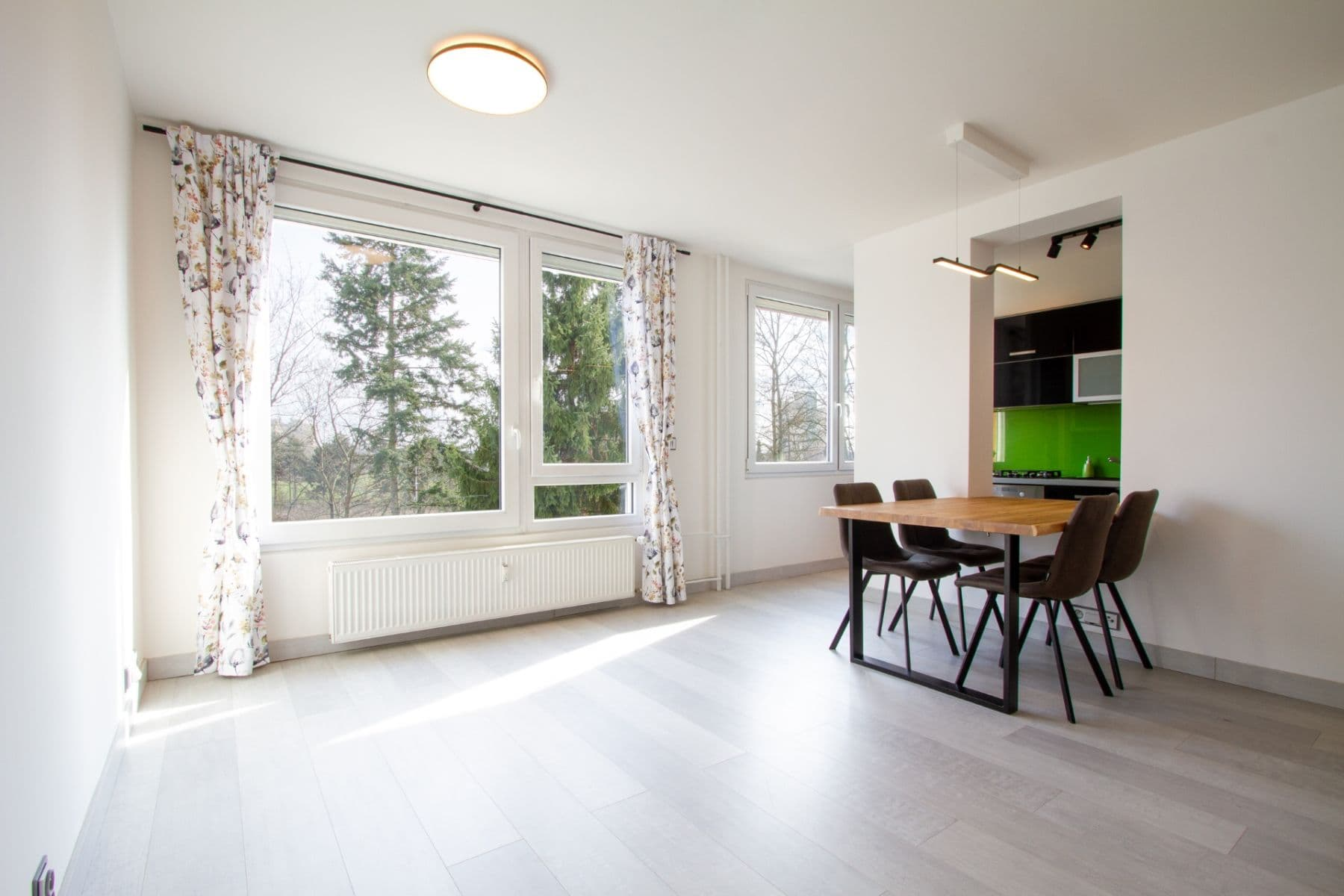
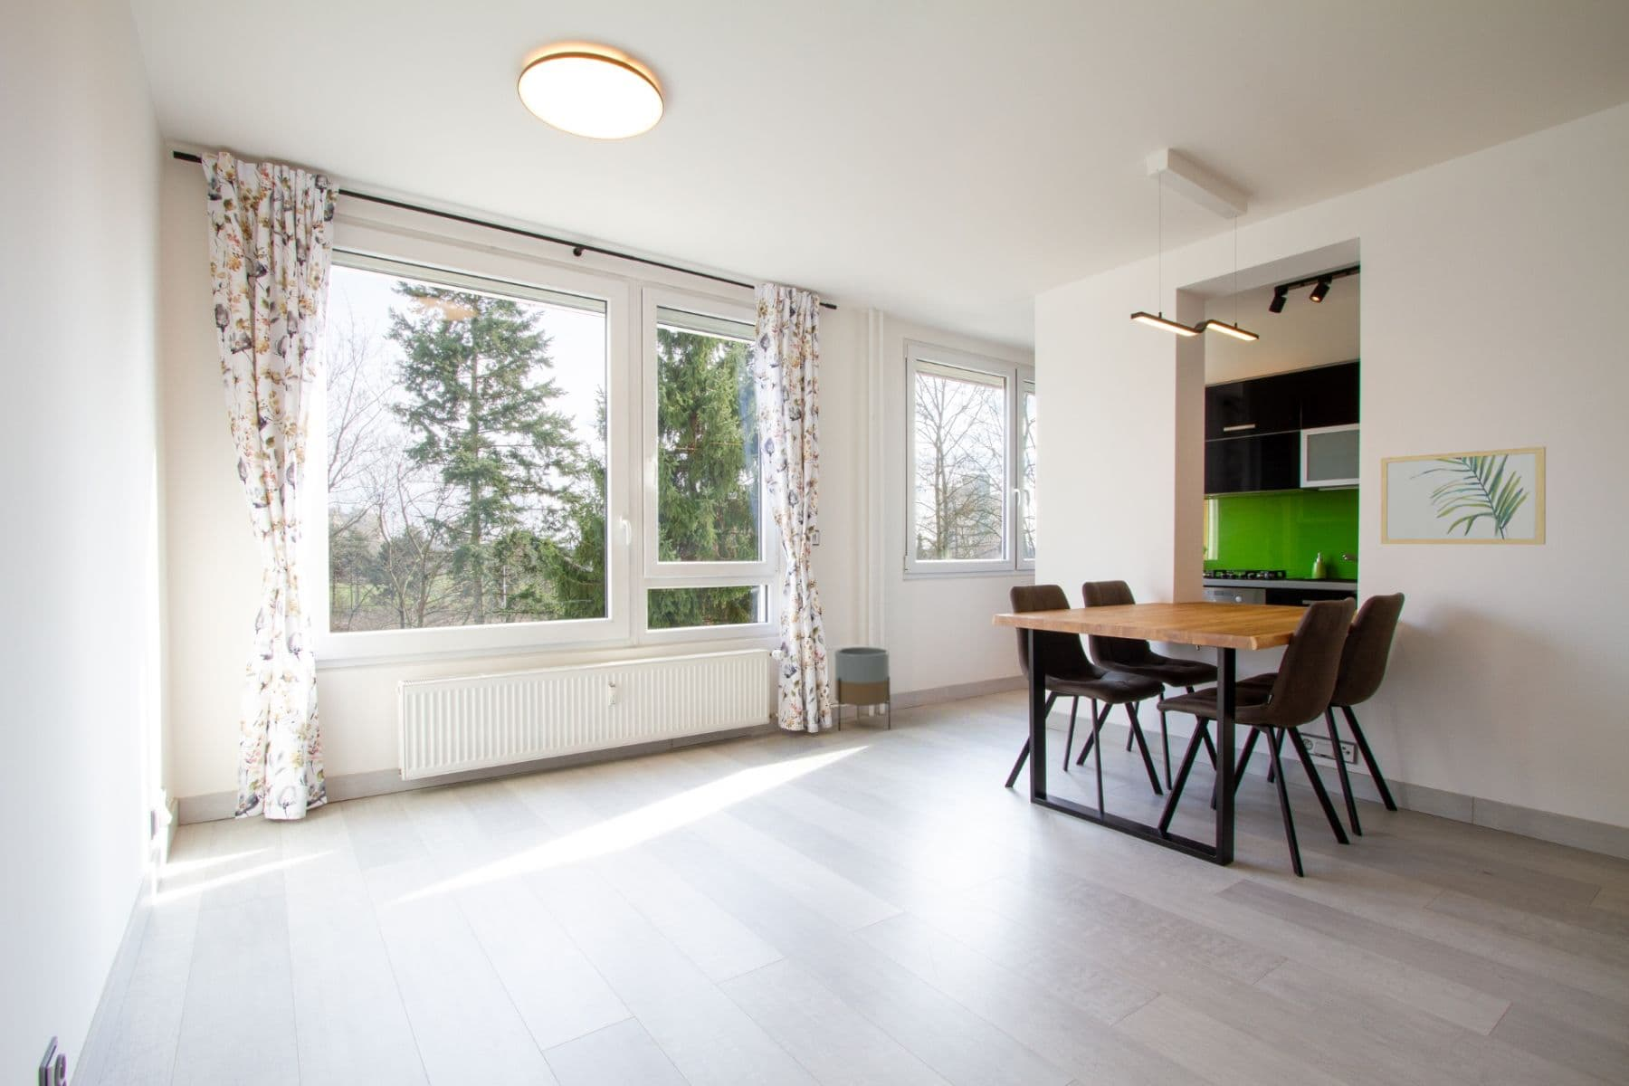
+ wall art (1458, 498)
+ planter (861, 687)
